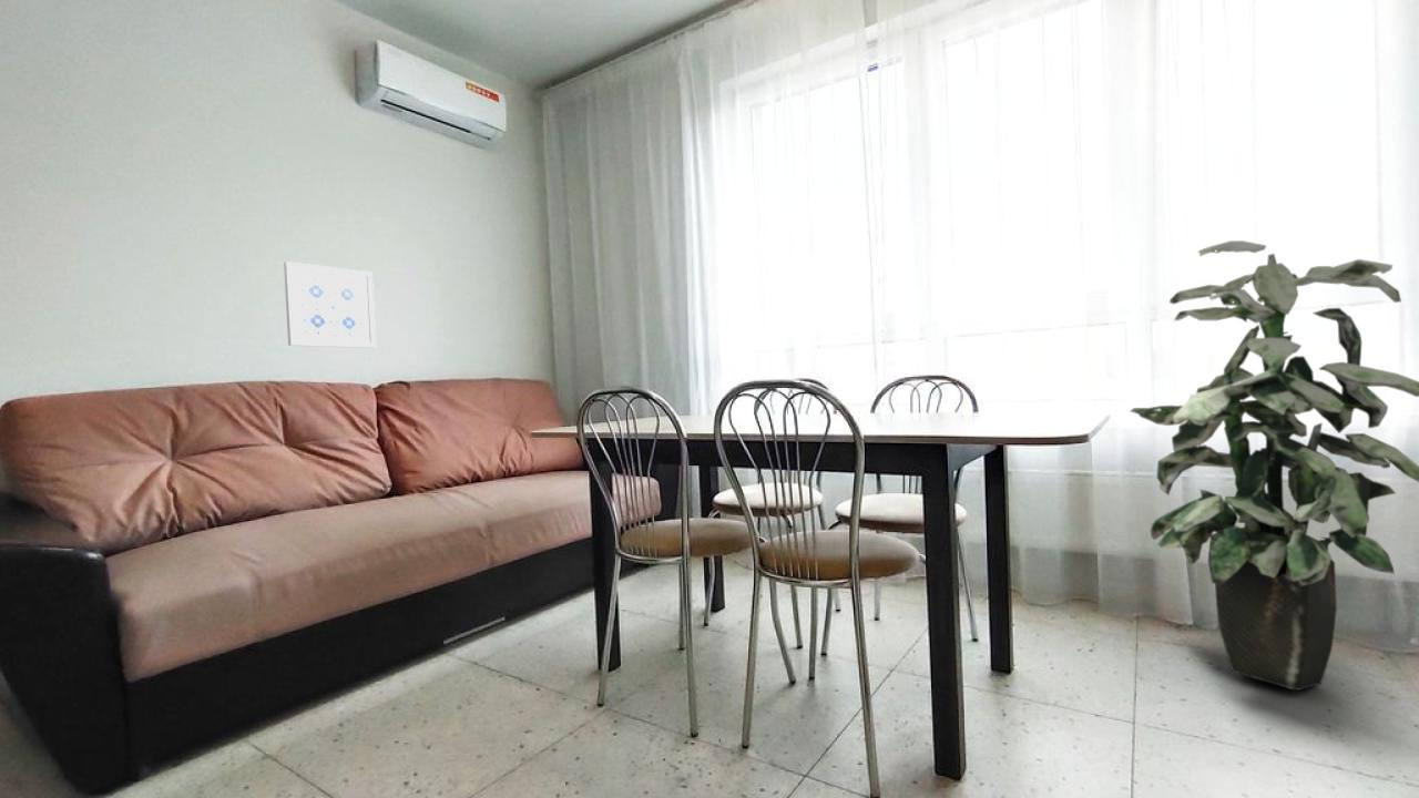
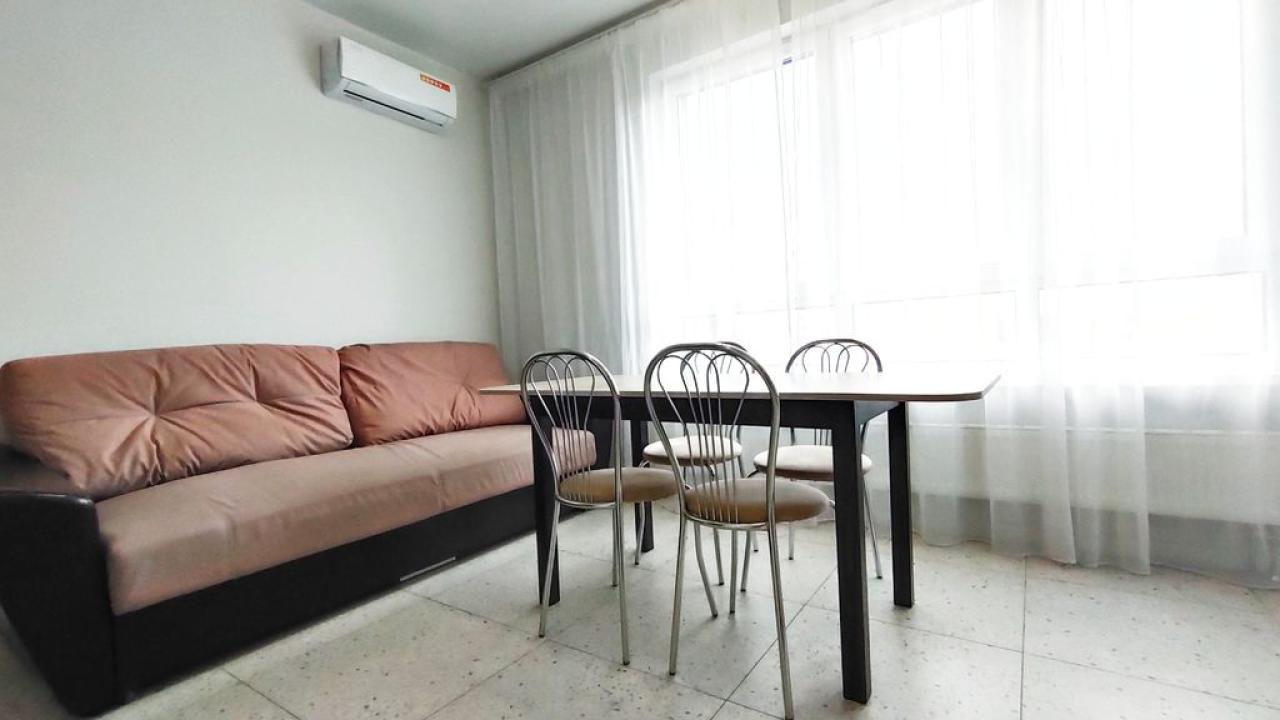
- wall art (331, 307)
- indoor plant (1259, 457)
